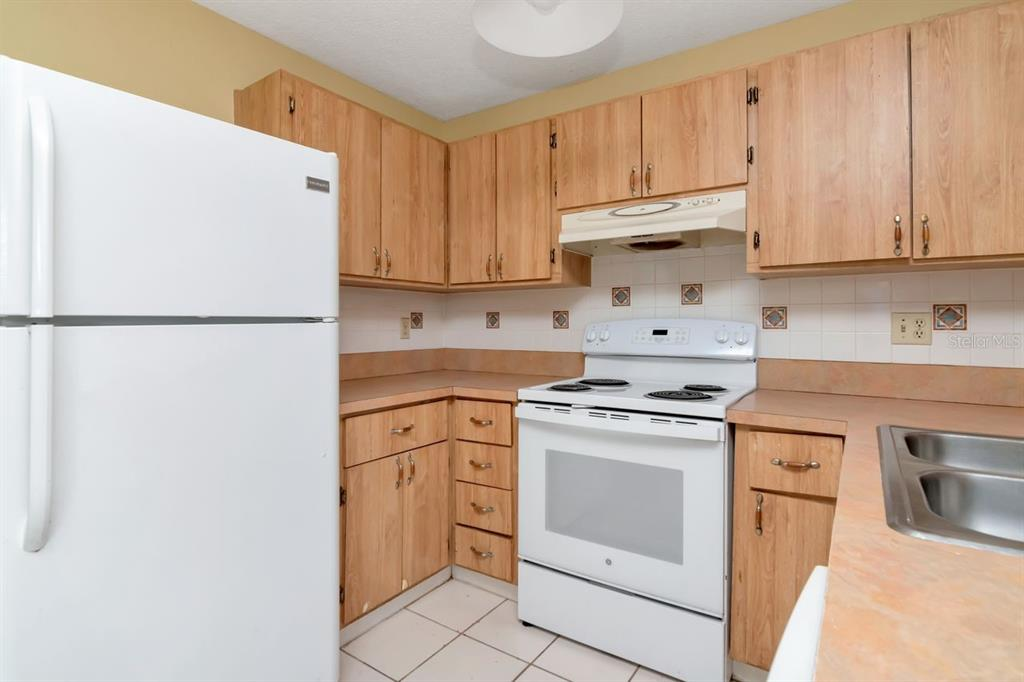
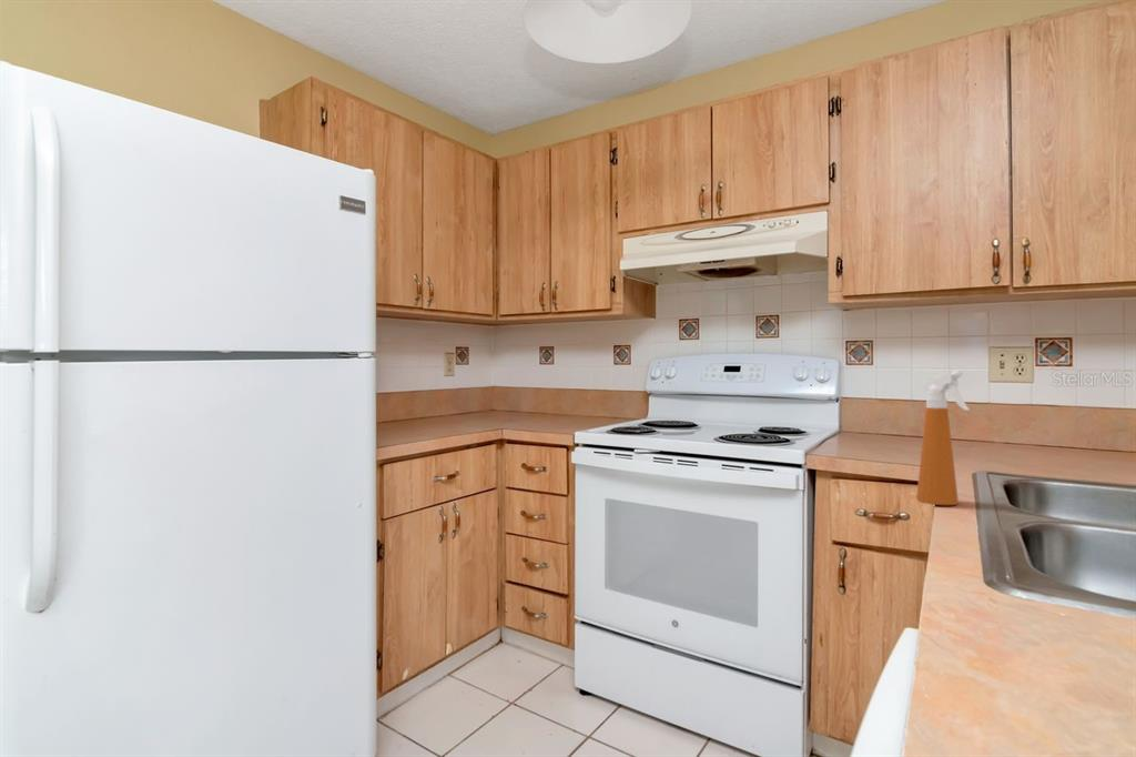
+ spray bottle (944, 436)
